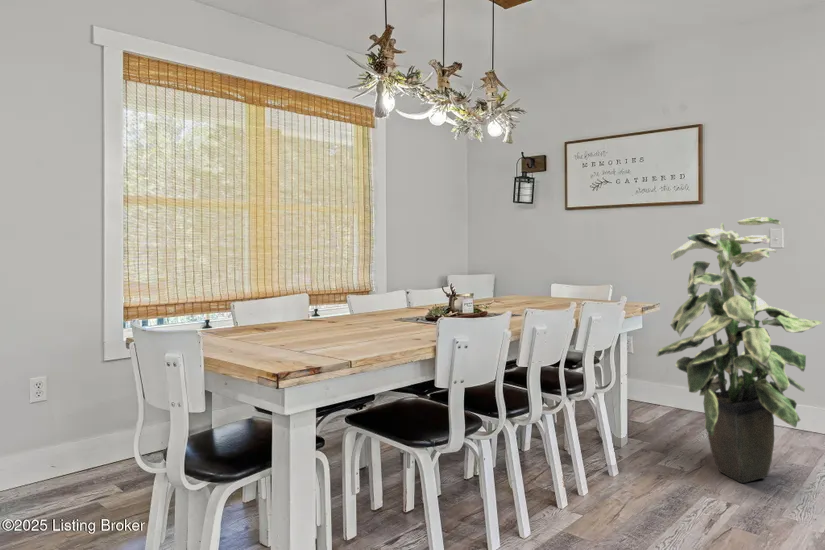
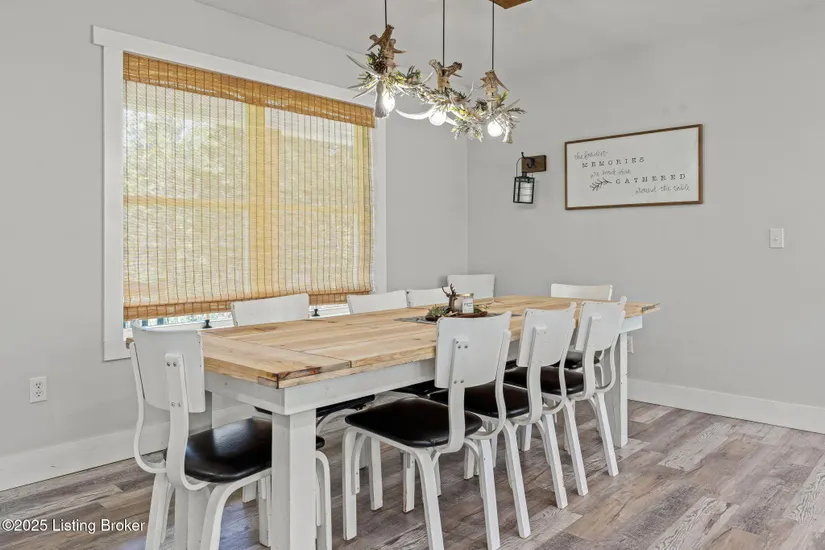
- indoor plant (737, 349)
